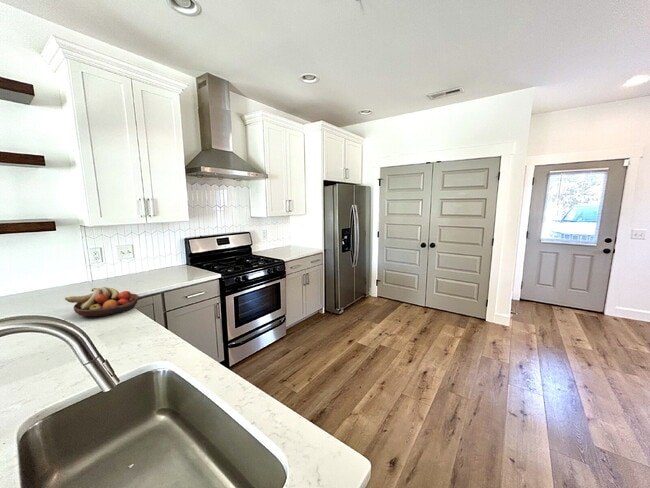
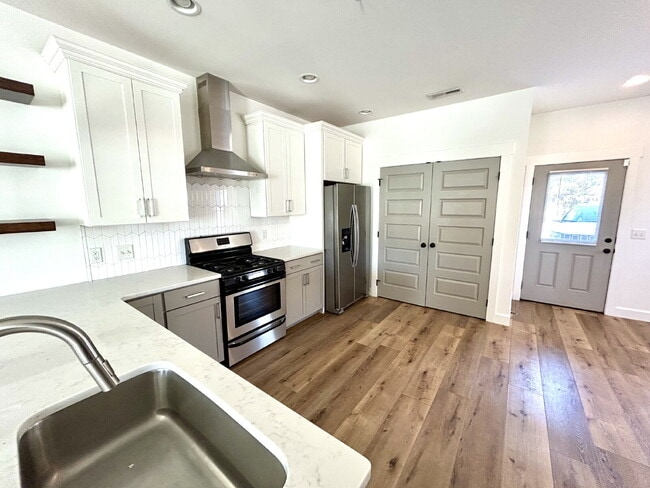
- fruit bowl (107, 299)
